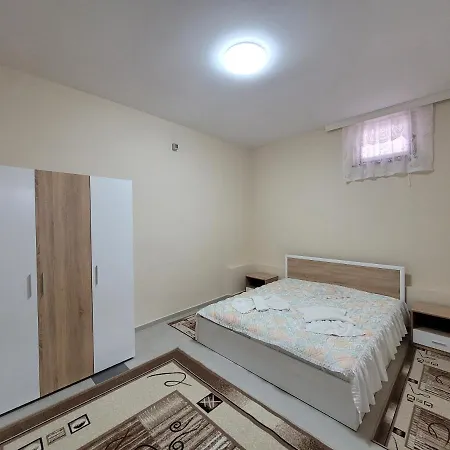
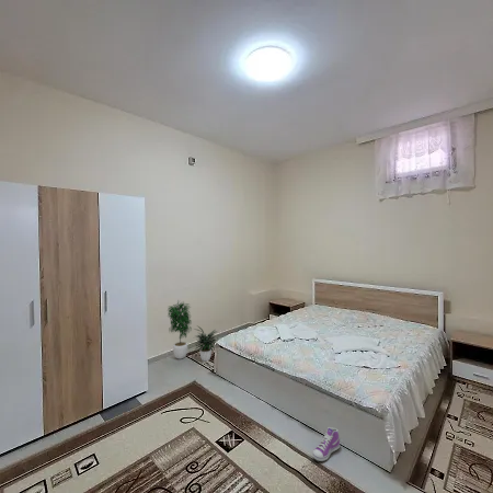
+ sneaker (325, 440)
+ potted plant (191, 329)
